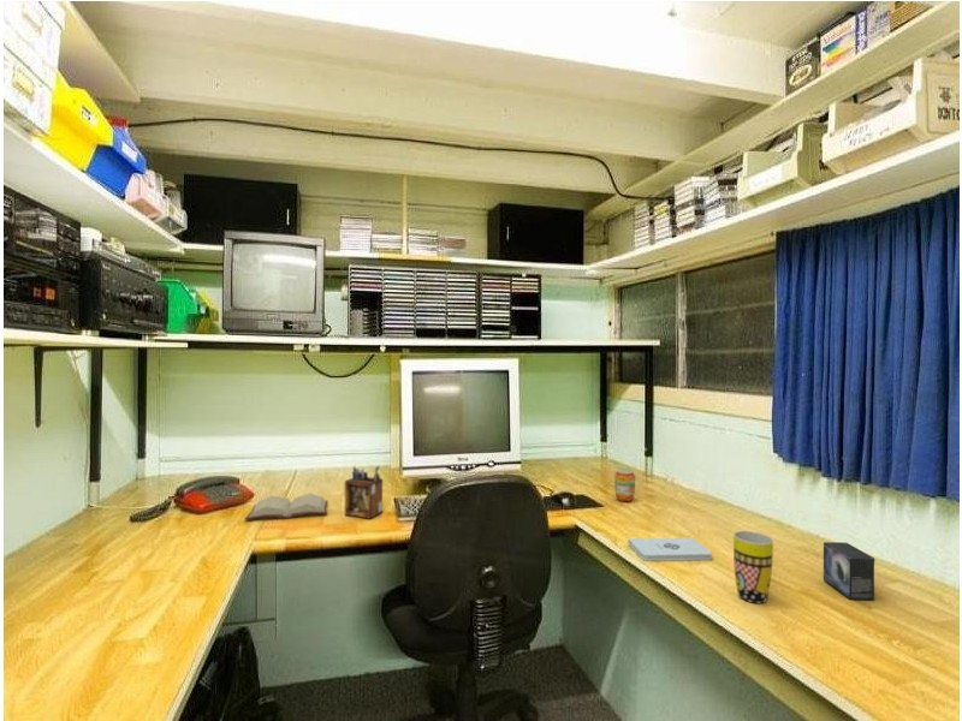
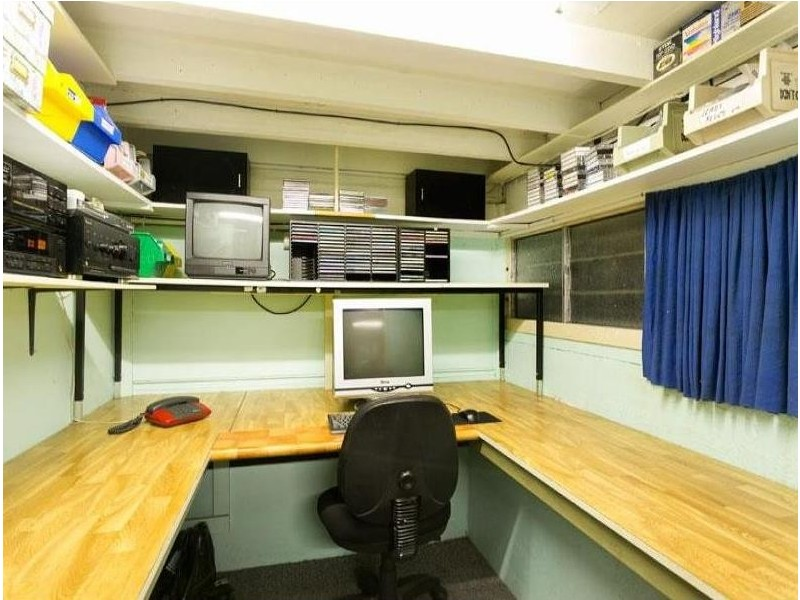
- hardback book (289, 505)
- mug (750, 564)
- notepad (669, 548)
- beverage can (624, 484)
- small box (847, 568)
- desk organizer (363, 490)
